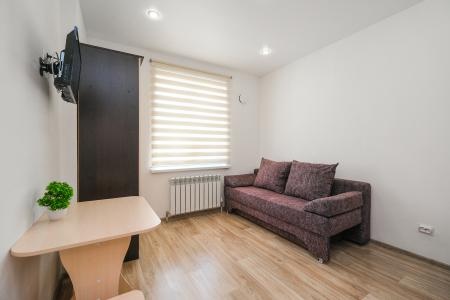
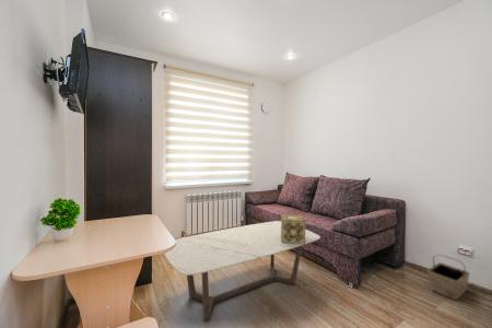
+ decorative box (292, 227)
+ coffee table (245, 261)
+ basket (447, 273)
